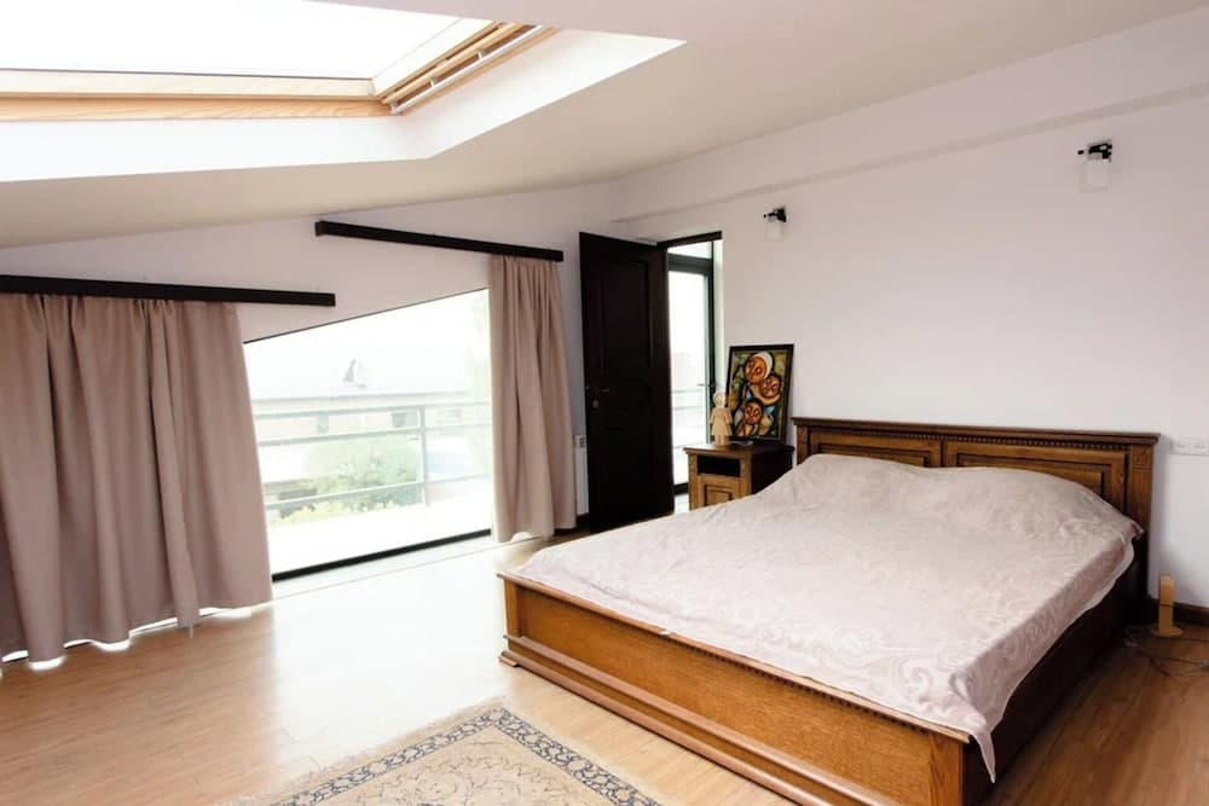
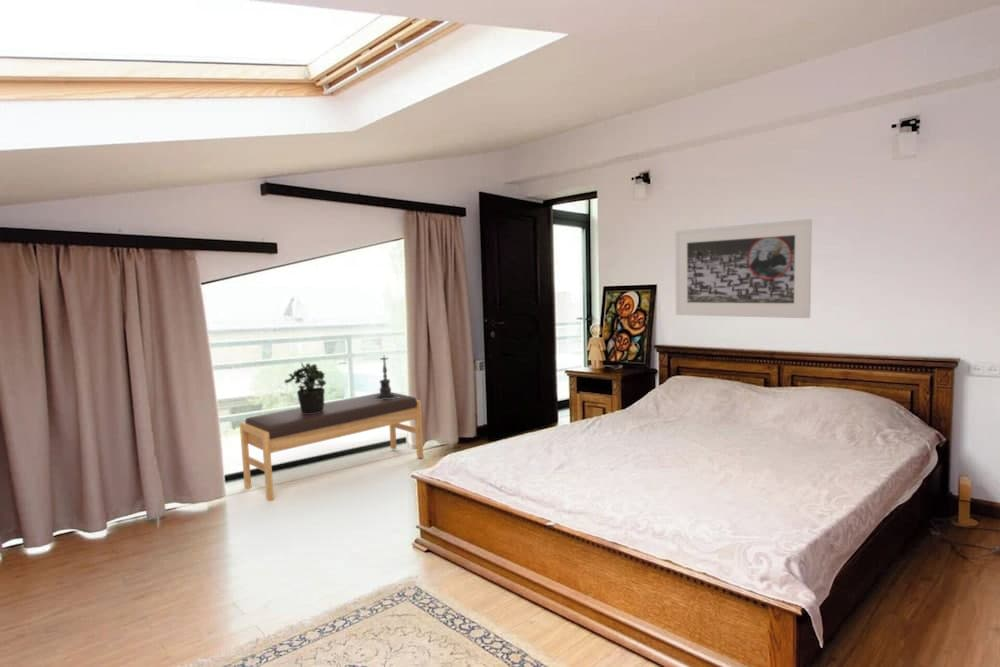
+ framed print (737, 271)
+ candle holder (385, 374)
+ potted plant (308, 386)
+ bench (337, 437)
